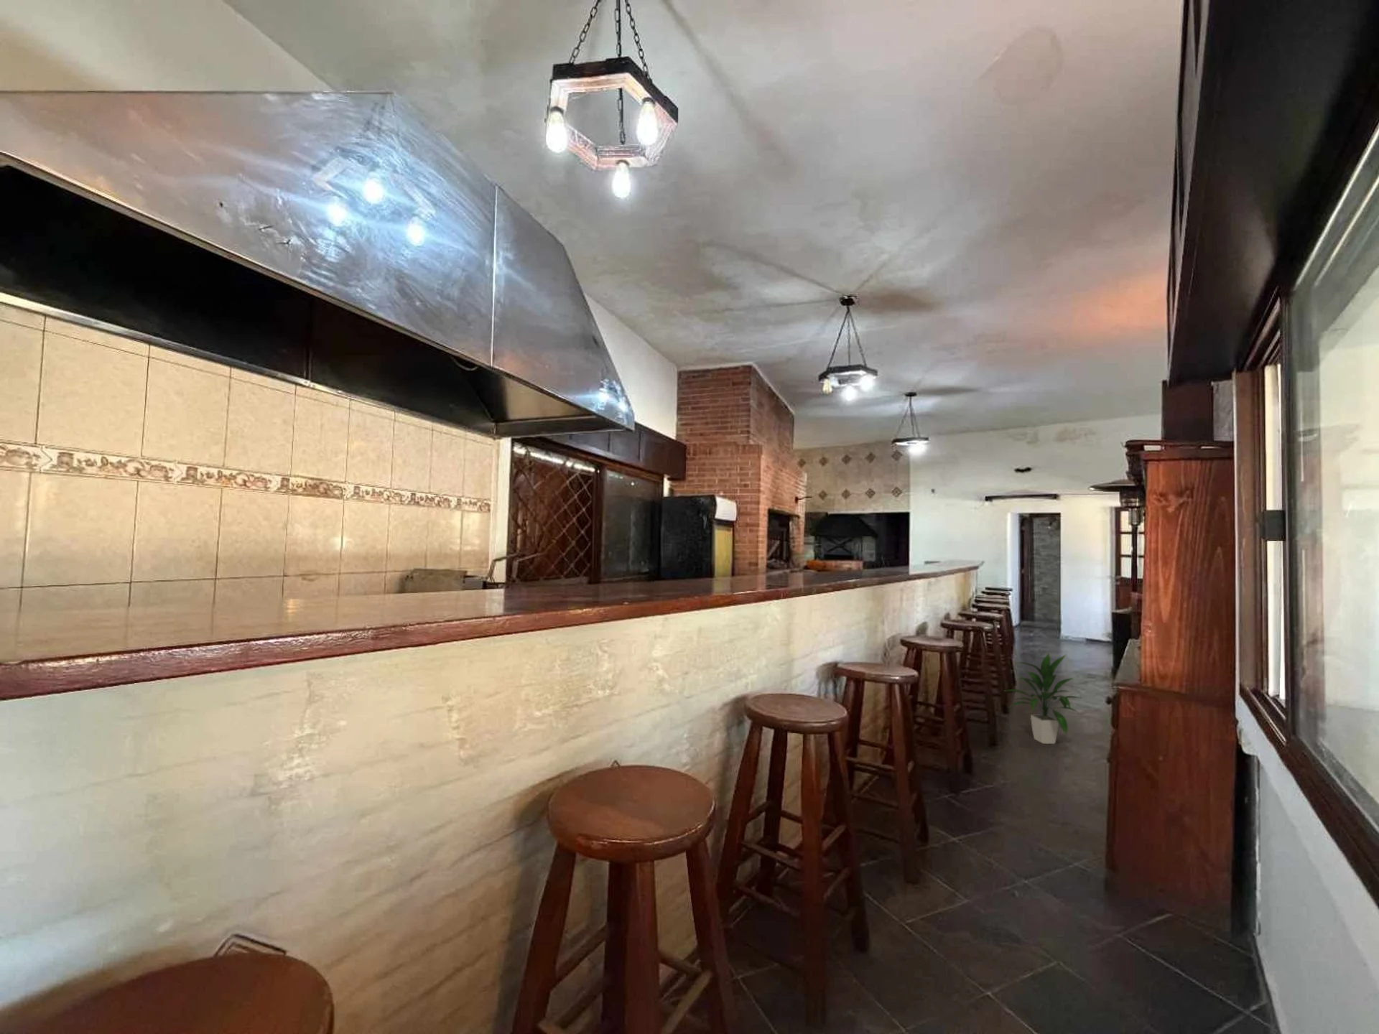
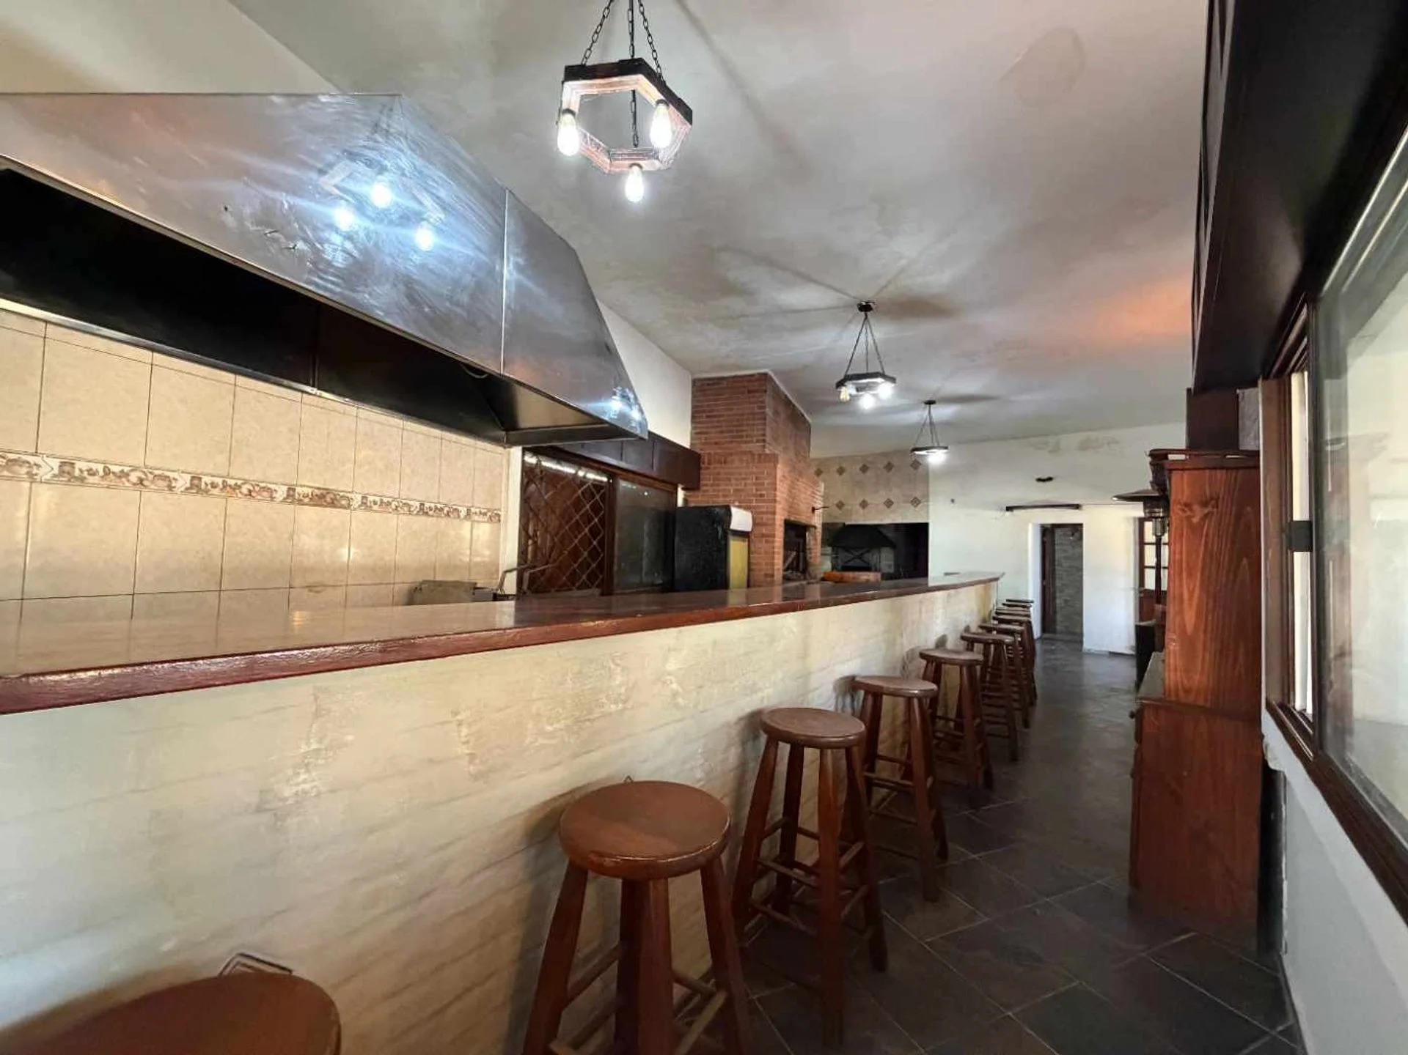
- indoor plant (1045, 697)
